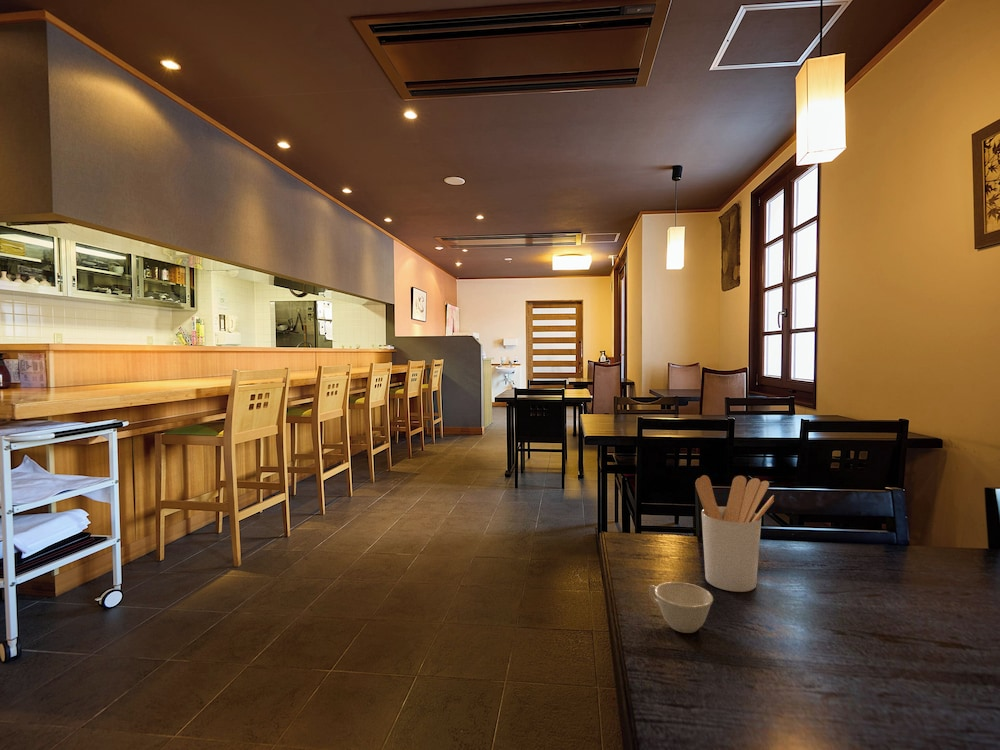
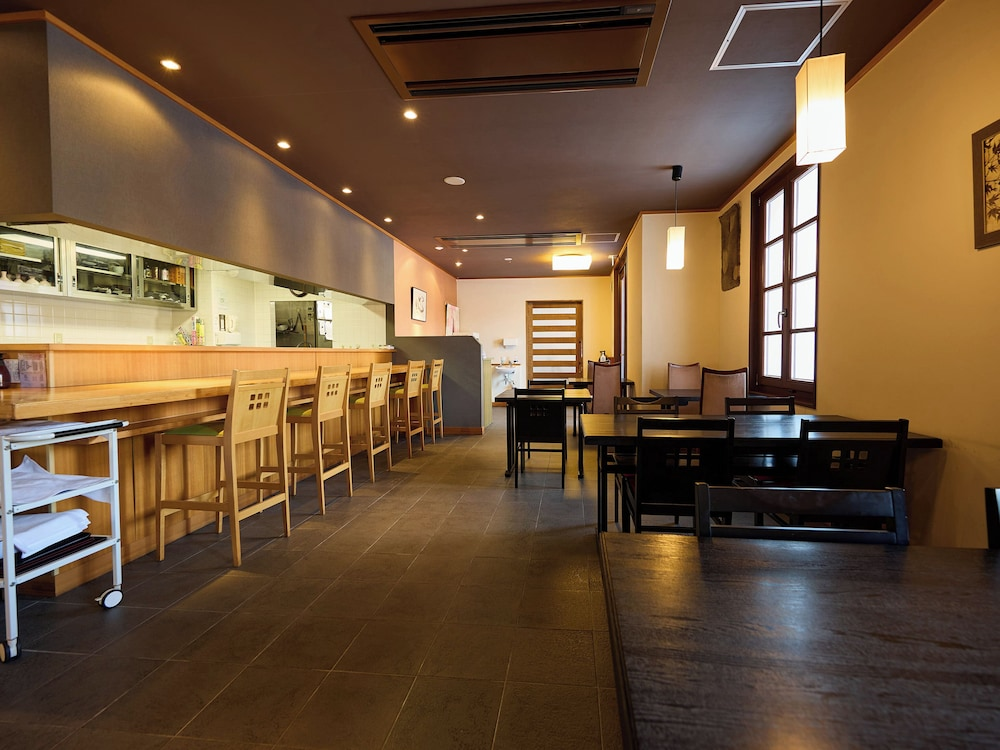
- teacup (677, 607)
- utensil holder (736, 528)
